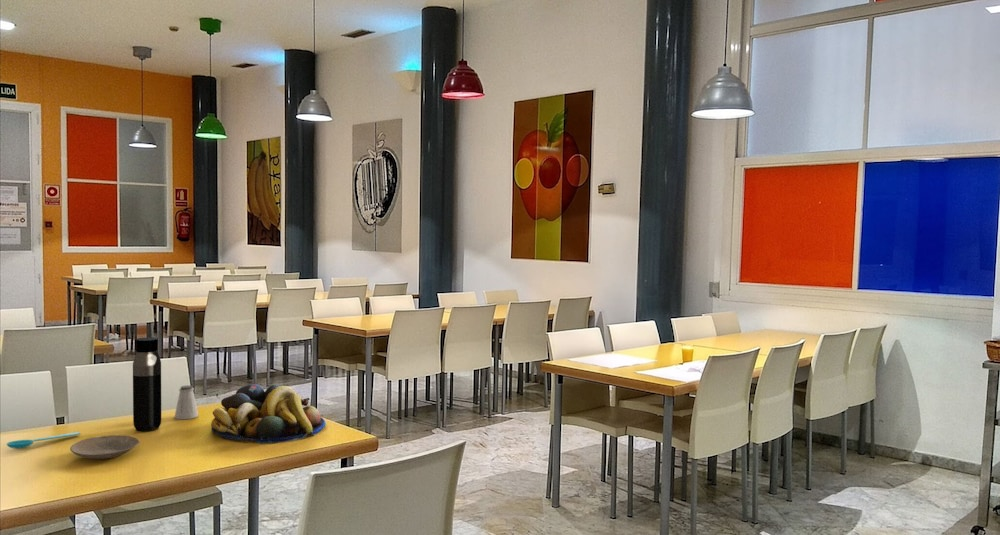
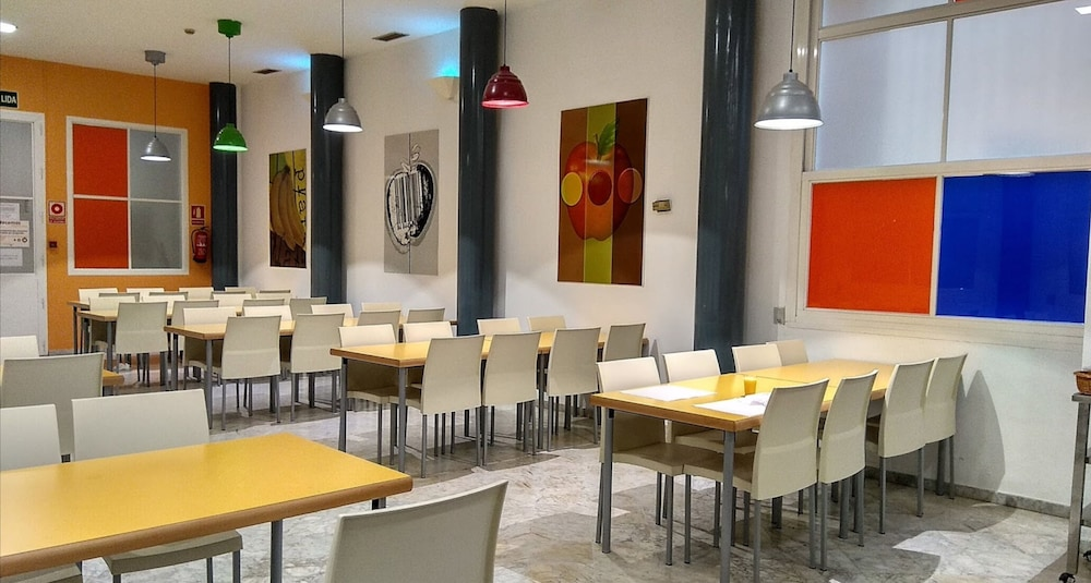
- saltshaker (186, 401)
- spoon (44, 438)
- plate (105, 449)
- fruit bowl (270, 407)
- water bottle (147, 383)
